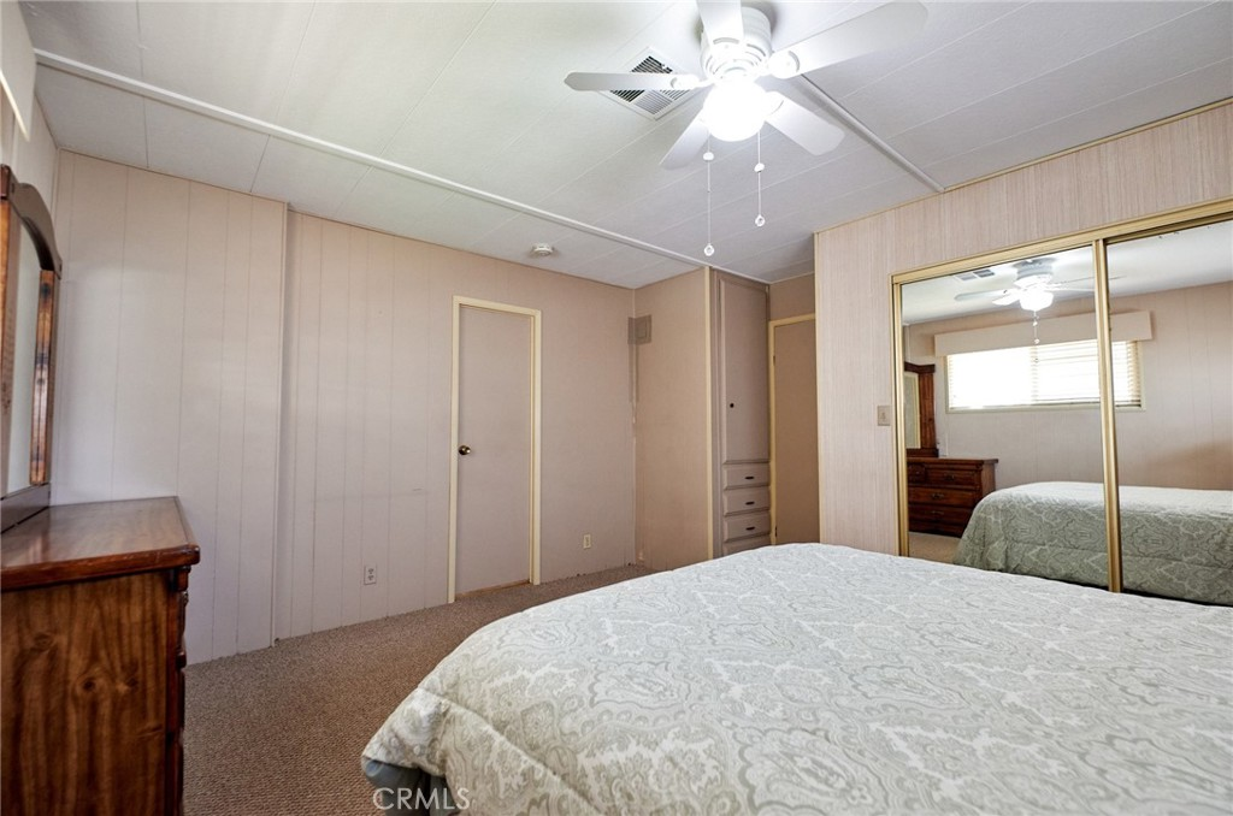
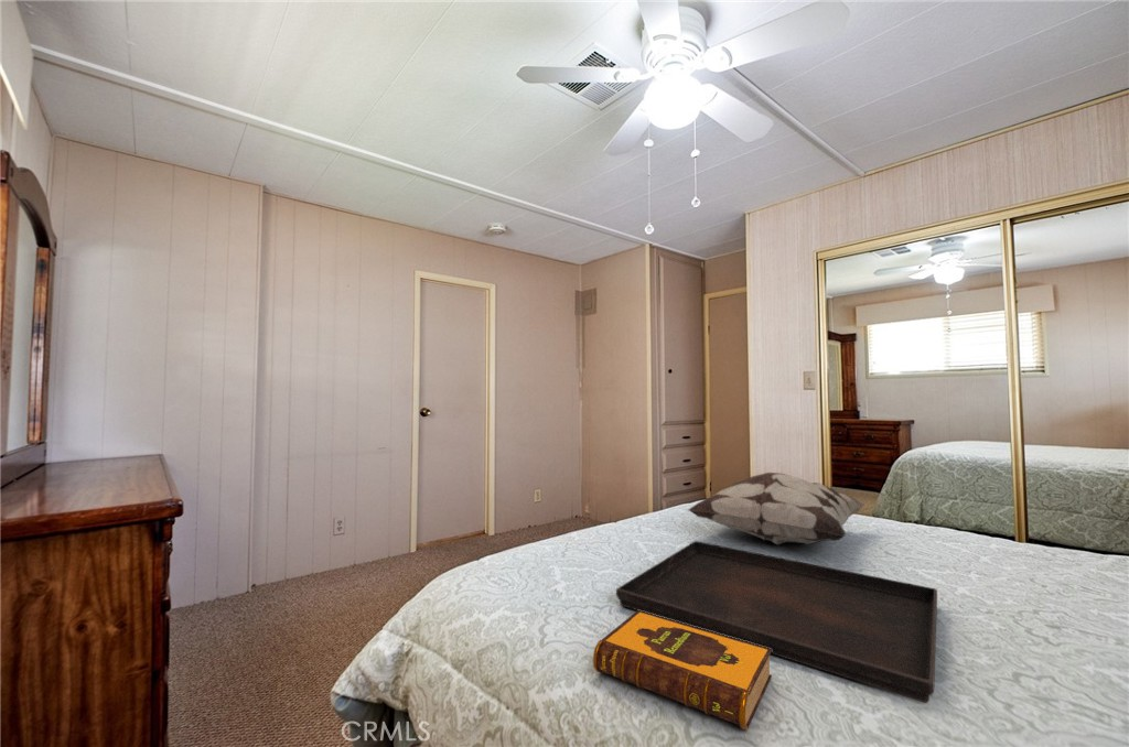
+ serving tray (775, 597)
+ decorative pillow (776, 506)
+ hardback book (681, 661)
